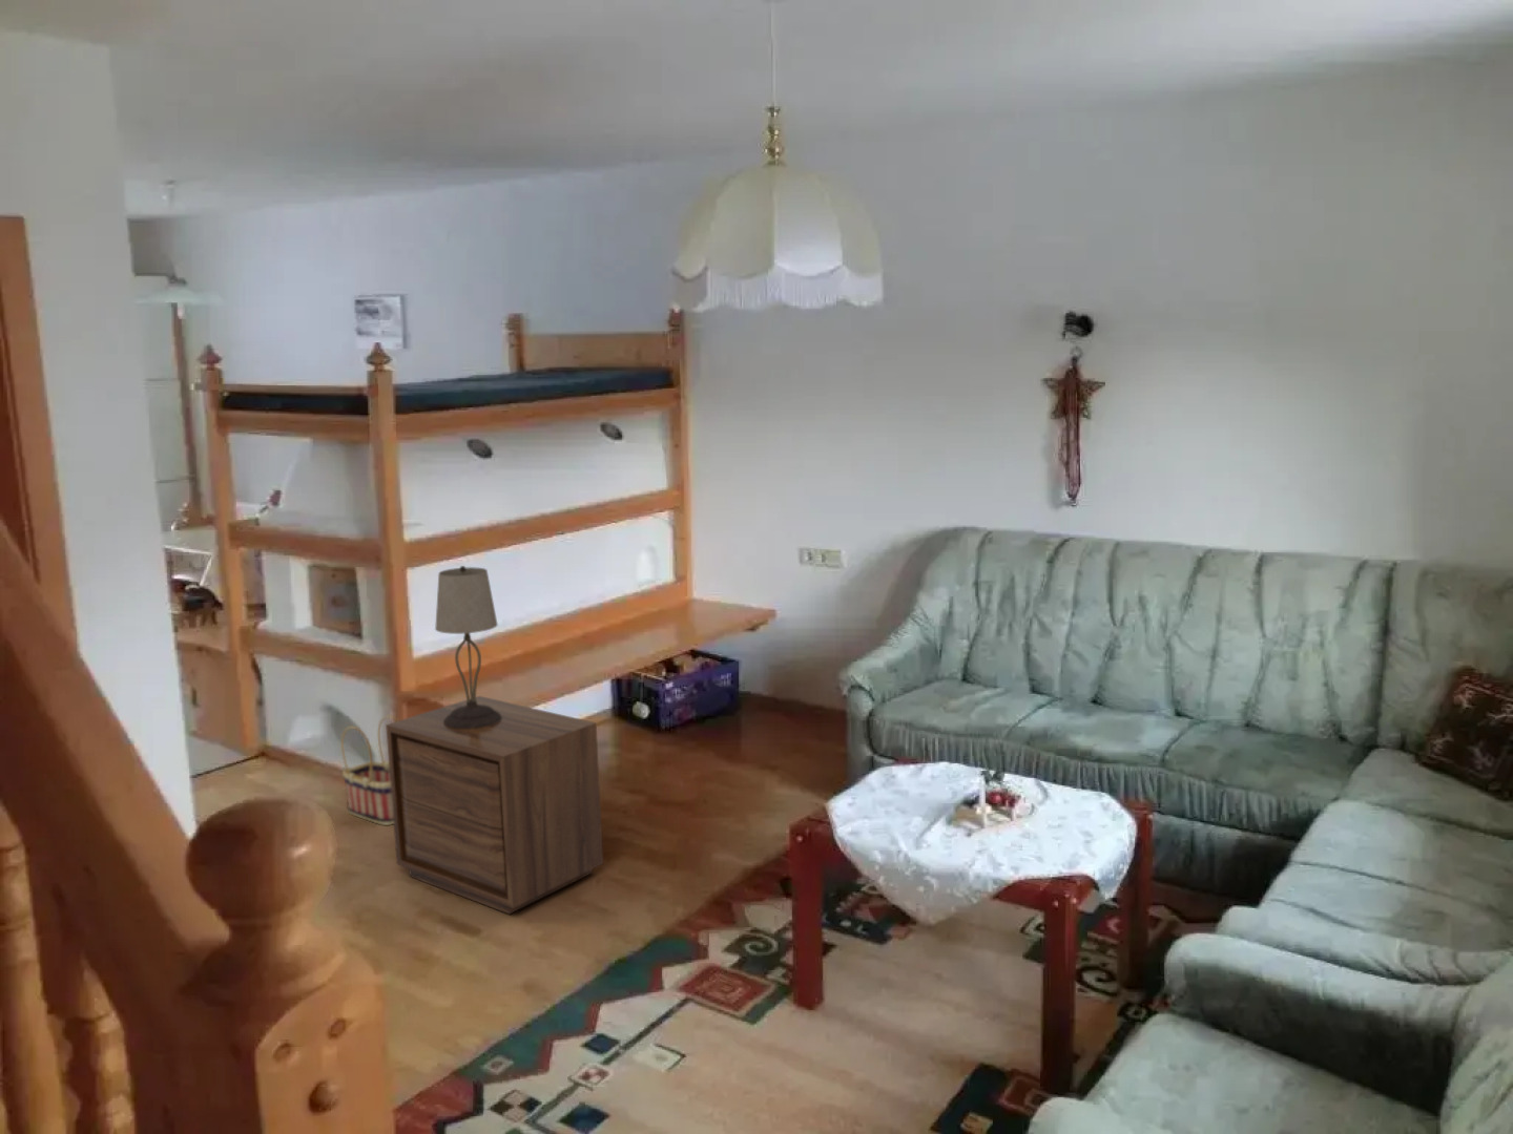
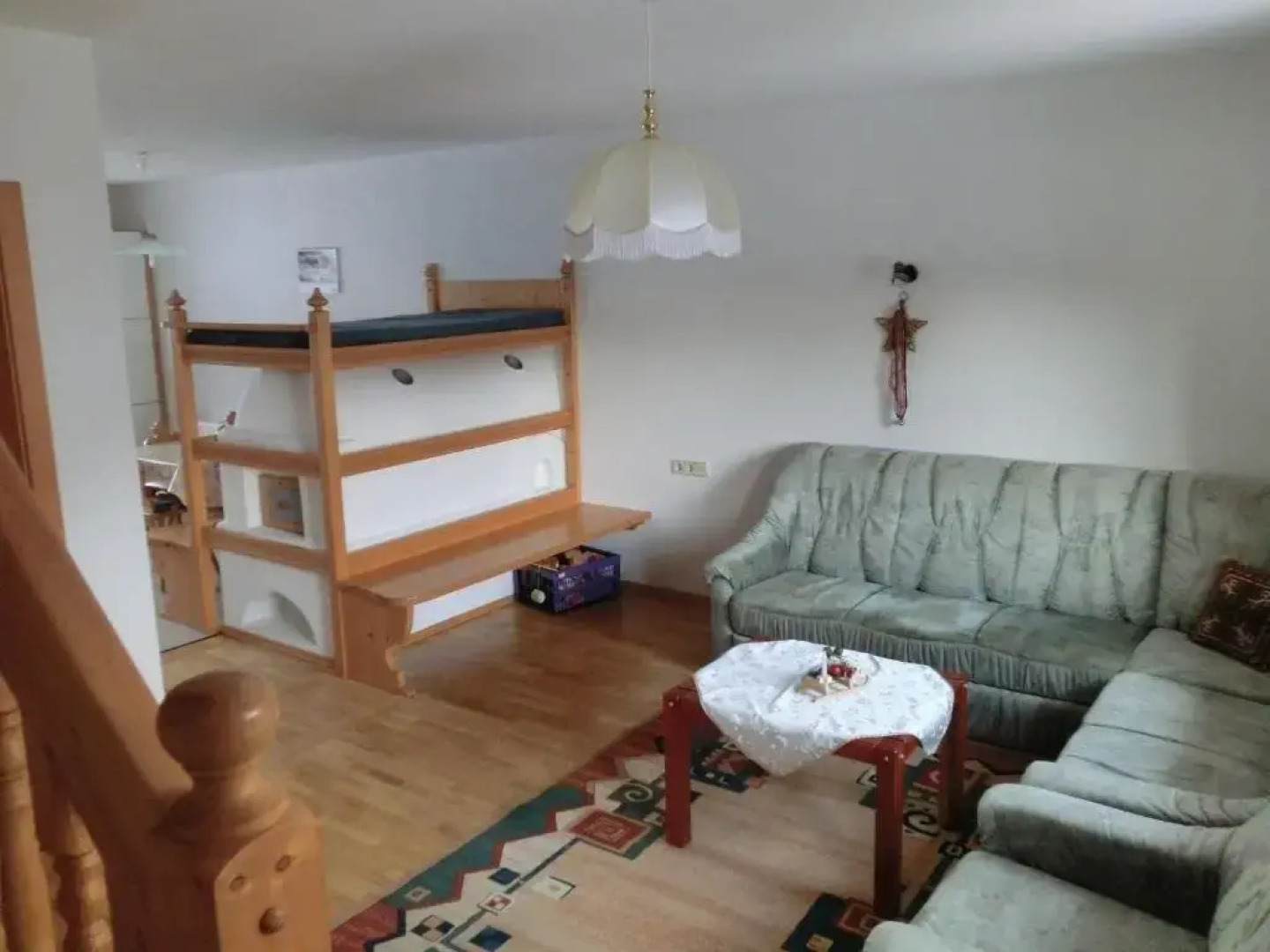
- basket (378, 767)
- table lamp (467, 642)
- nightstand (494, 800)
